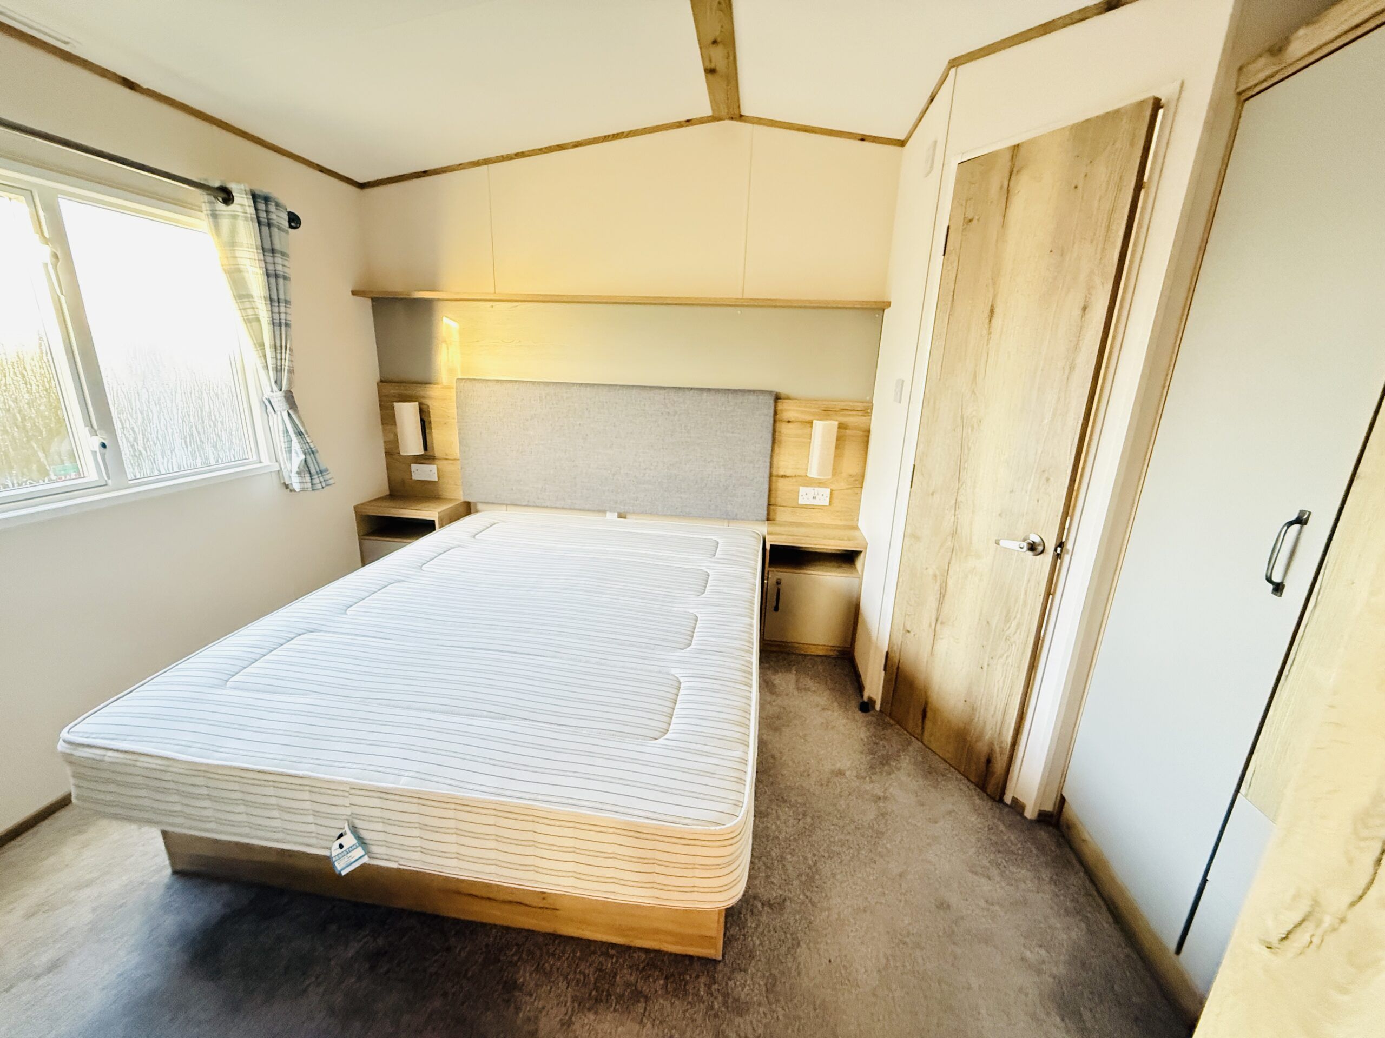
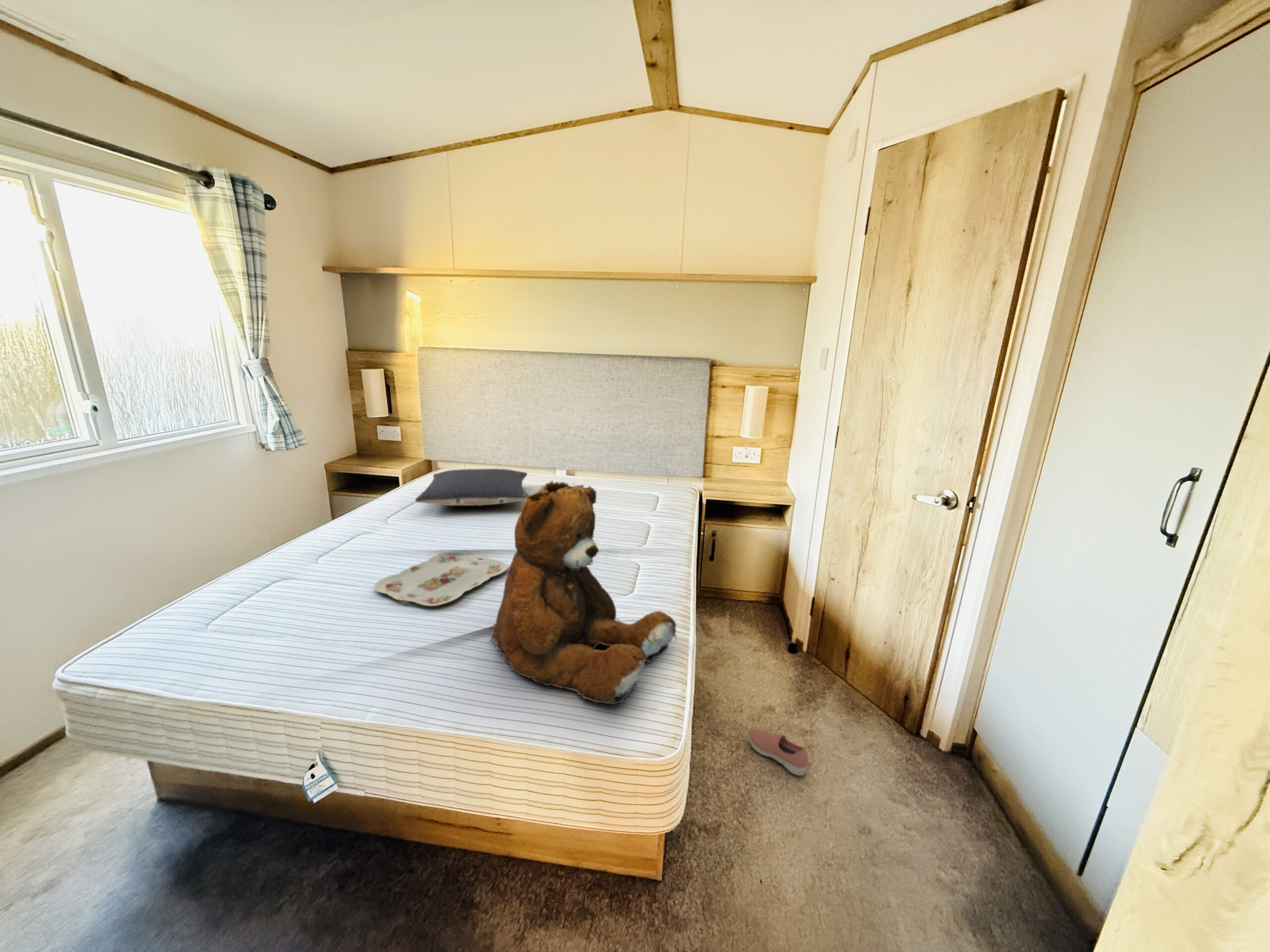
+ serving tray (444, 577)
+ pillow (478, 486)
+ shoe (777, 745)
+ teddy bear (578, 574)
